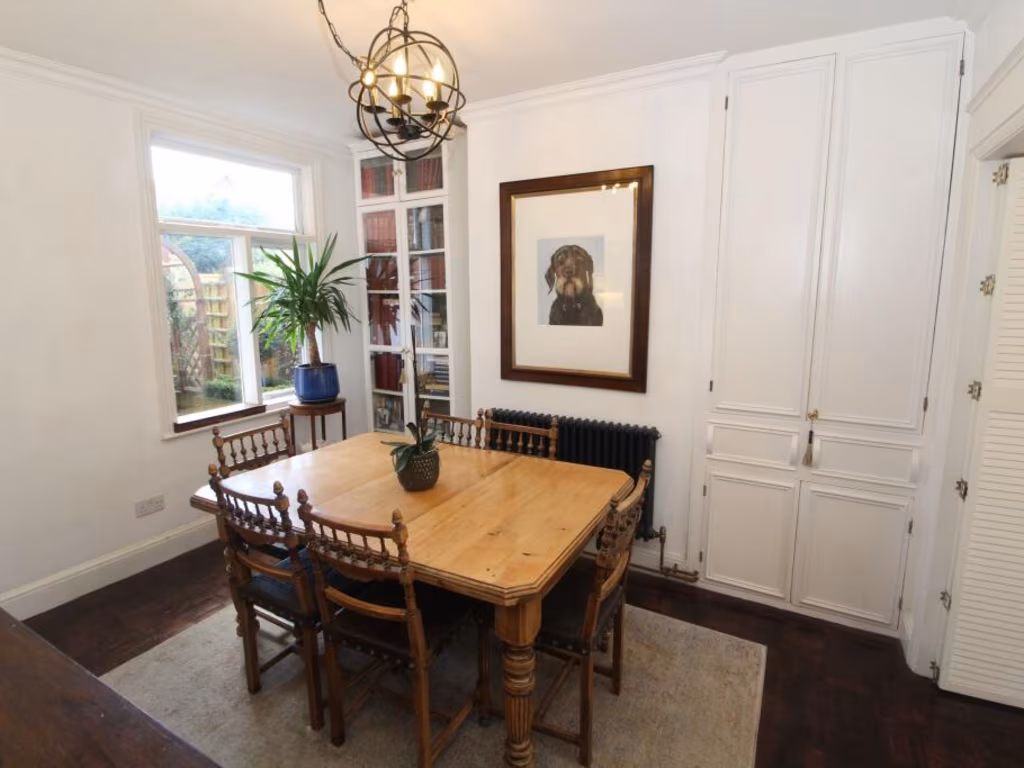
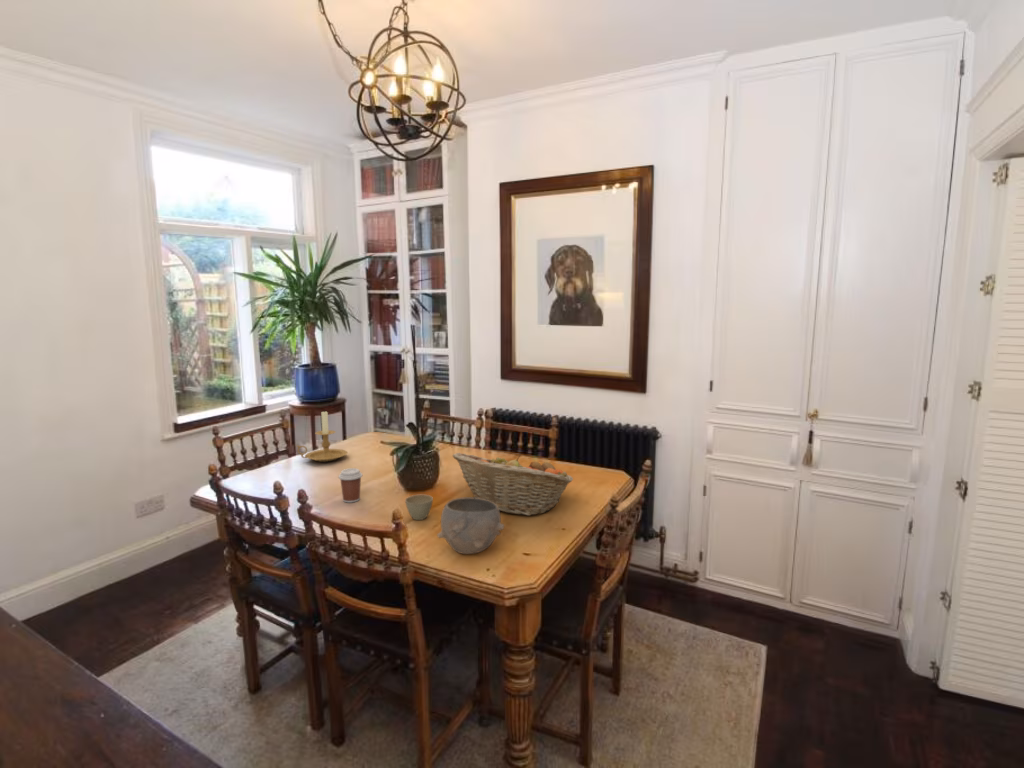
+ coffee cup (350, 485)
+ bowl (471, 525)
+ candle holder (325, 434)
+ flower pot (419, 508)
+ fruit basket (511, 476)
